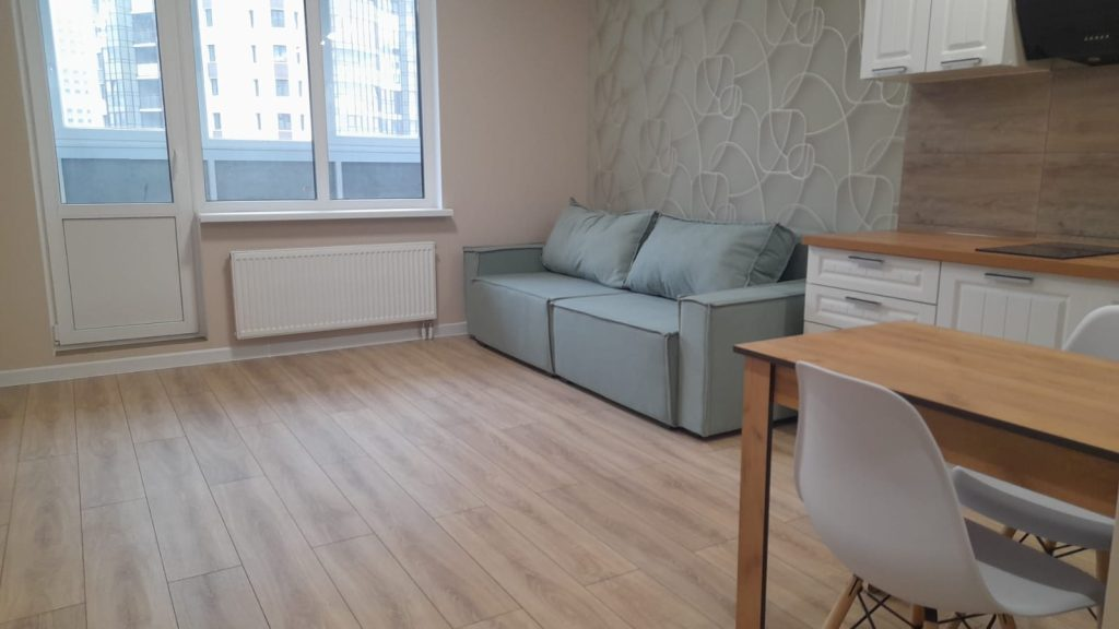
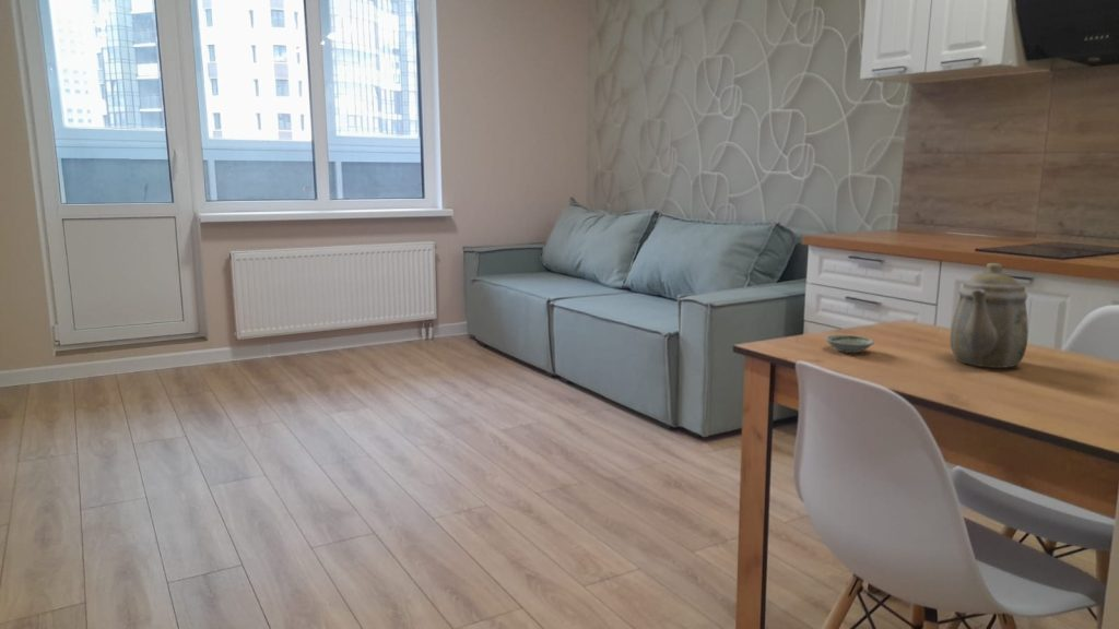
+ saucer (848, 344)
+ teapot (990, 312)
